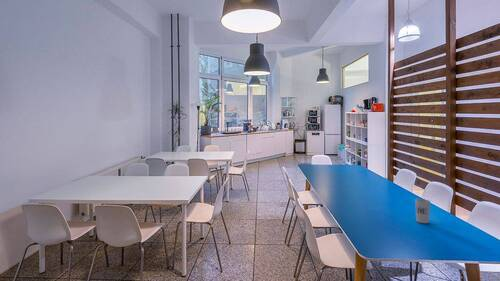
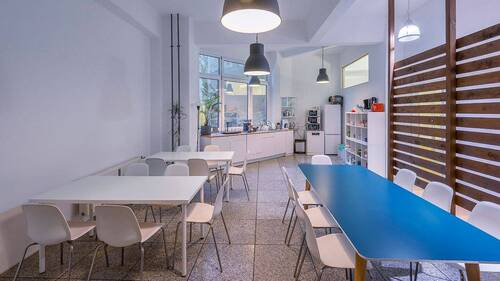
- cup (422, 211)
